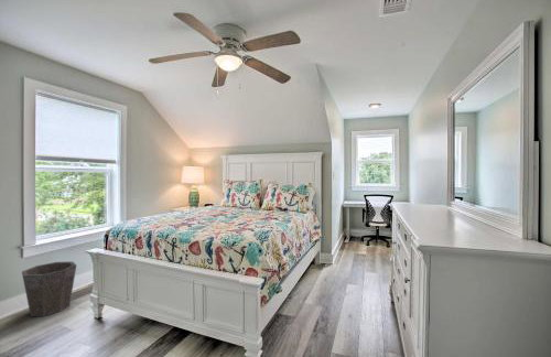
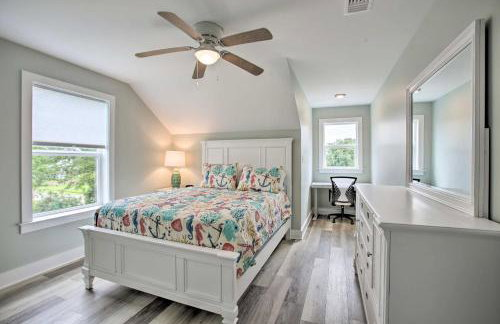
- waste bin (50, 288)
